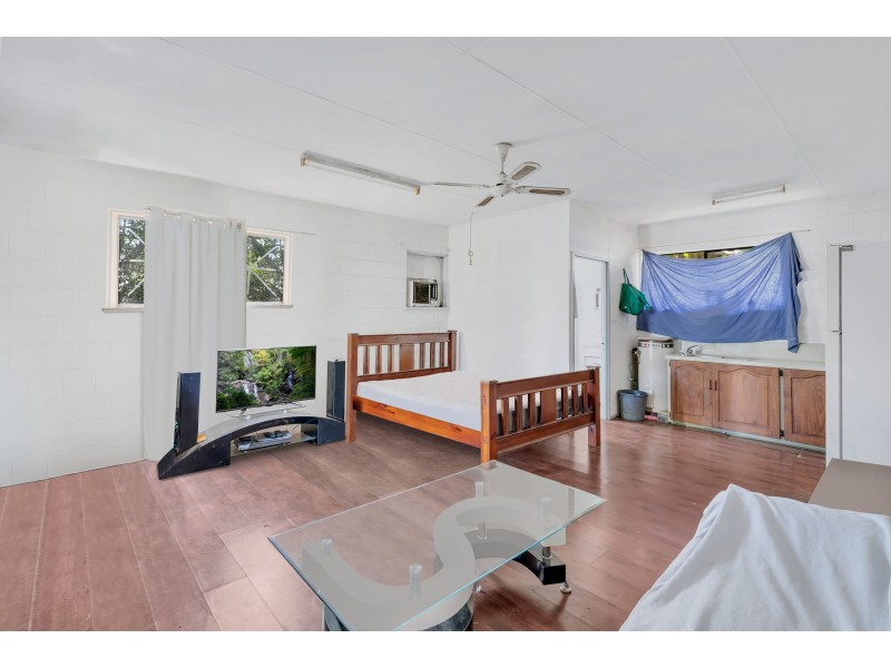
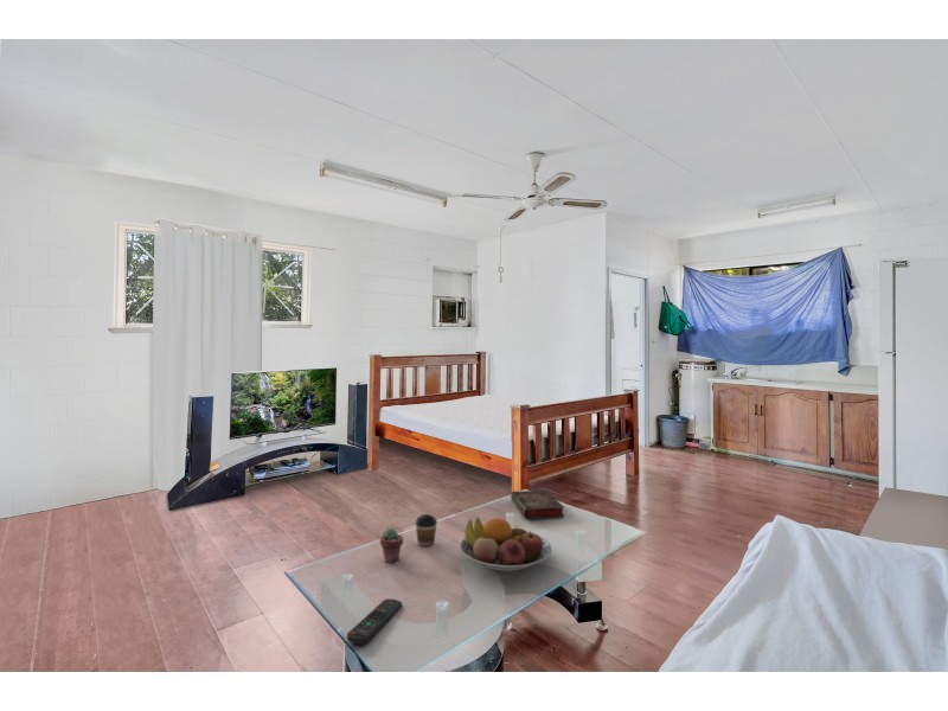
+ remote control (376, 619)
+ potted succulent (391, 543)
+ coffee cup (425, 529)
+ book (536, 502)
+ fruit bowl (505, 542)
